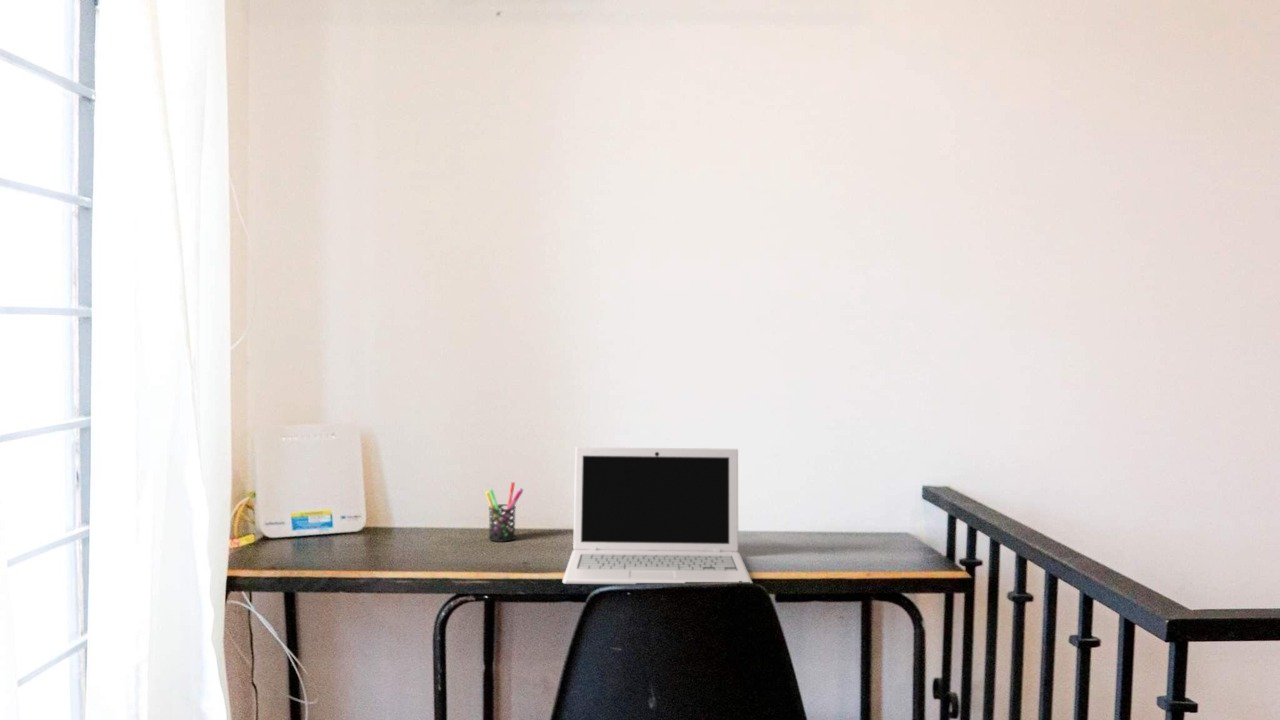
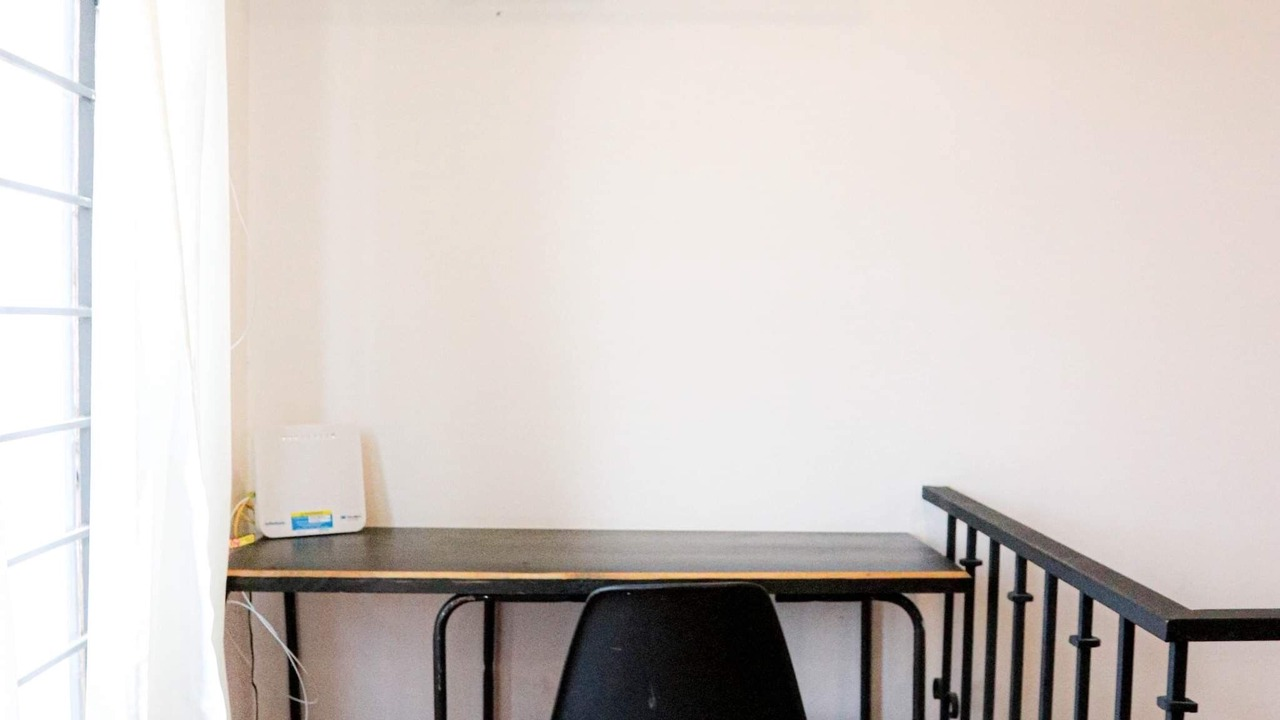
- laptop (657, 511)
- pen holder (501, 510)
